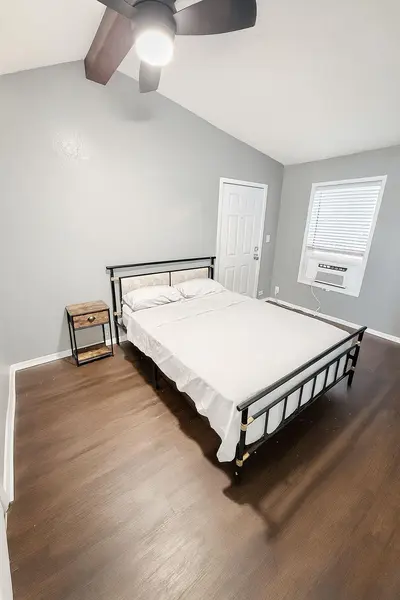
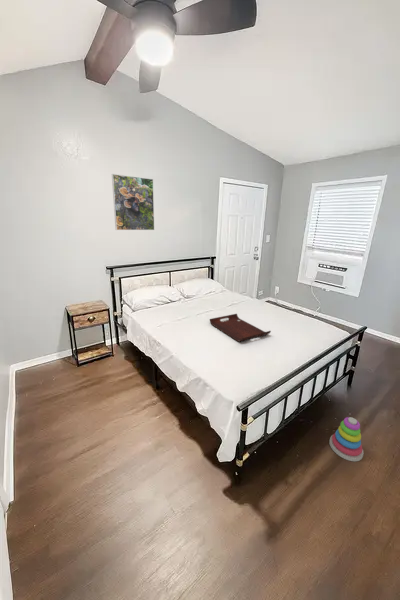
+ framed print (134, 204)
+ serving tray (238, 326)
+ stacking toy (349, 434)
